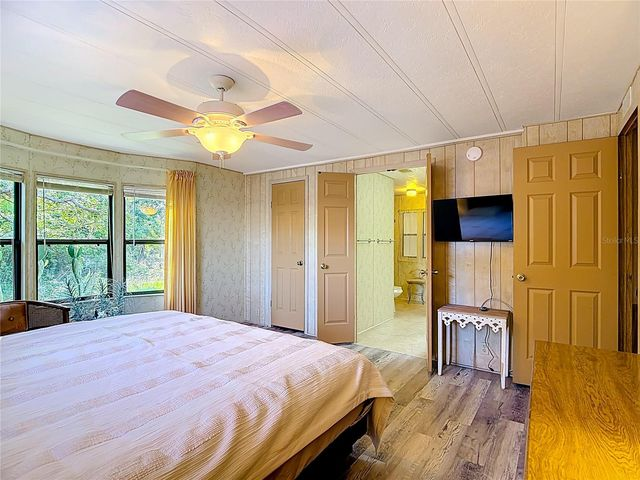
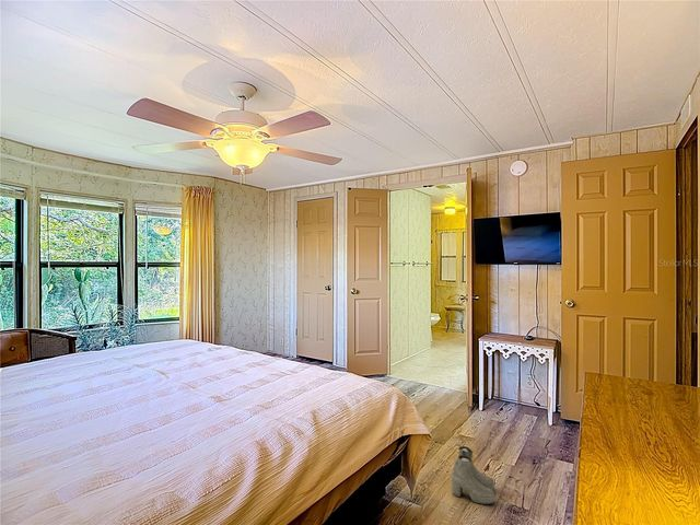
+ boots (472, 472)
